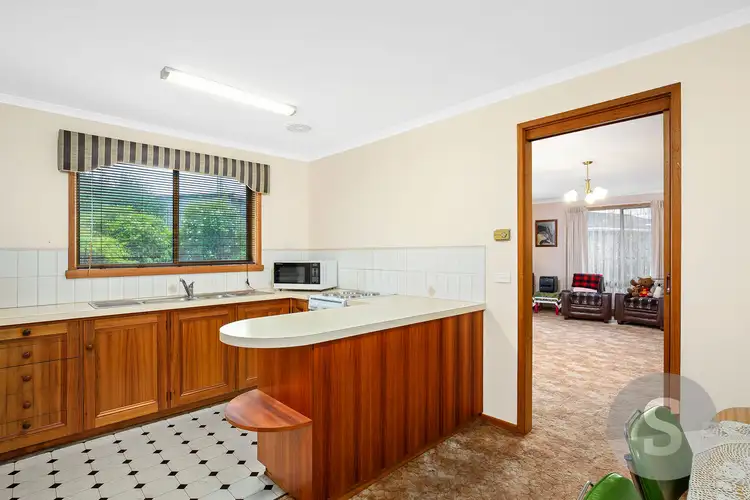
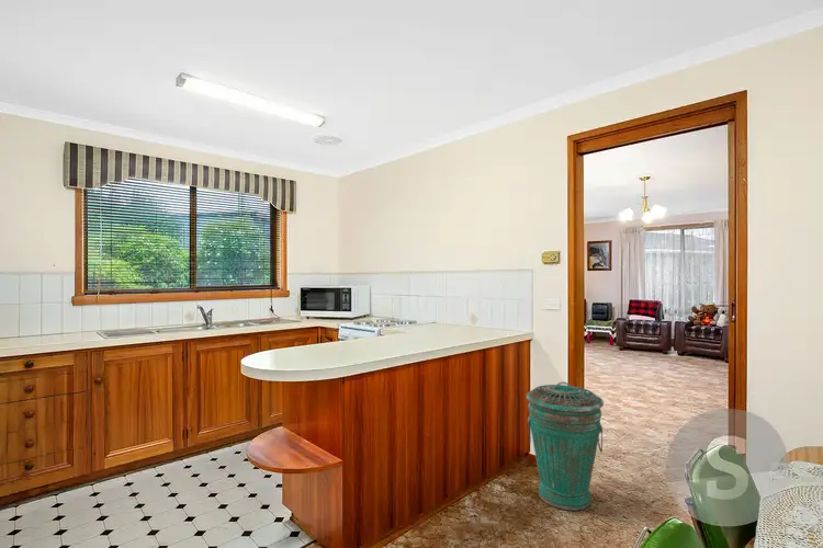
+ trash can (563, 439)
